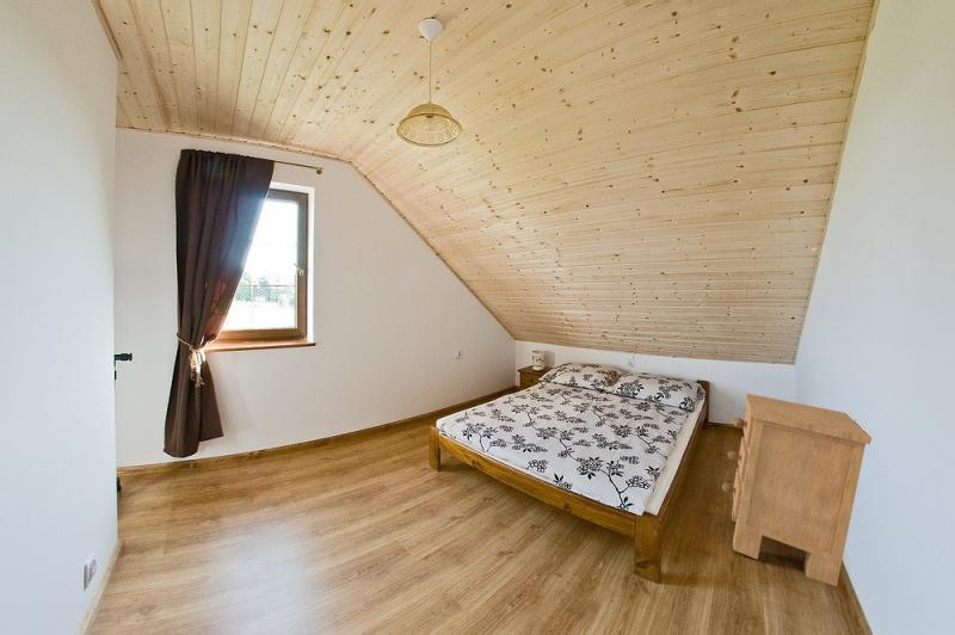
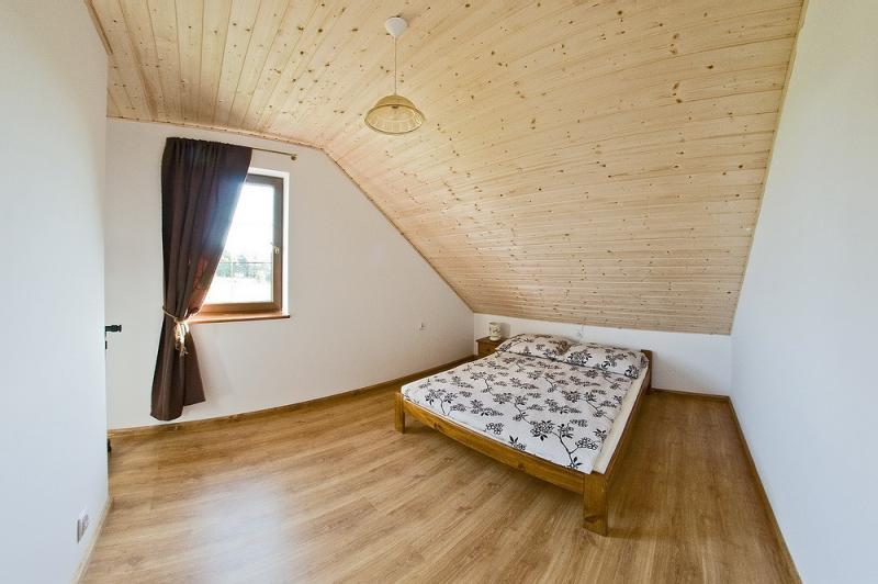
- nightstand (781, 479)
